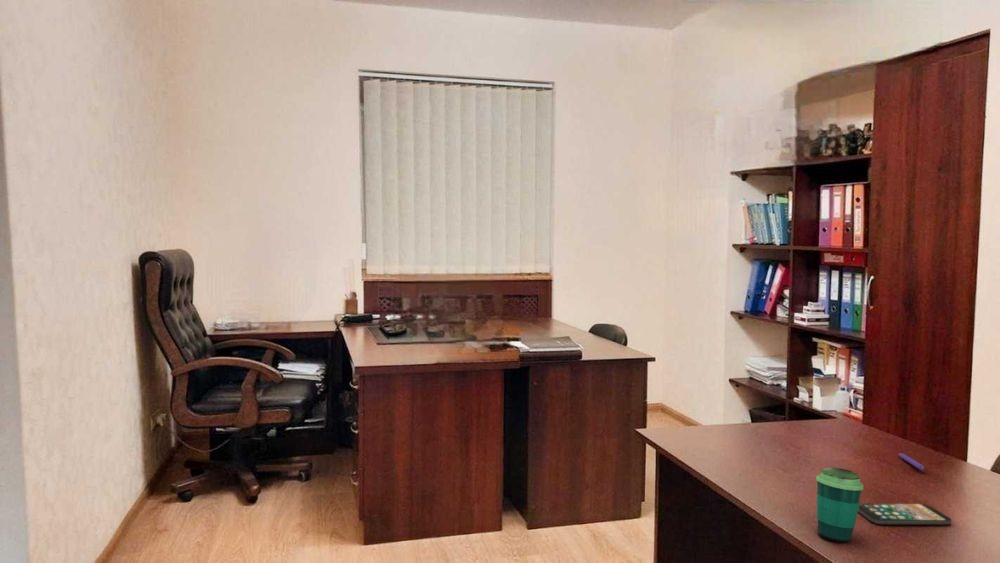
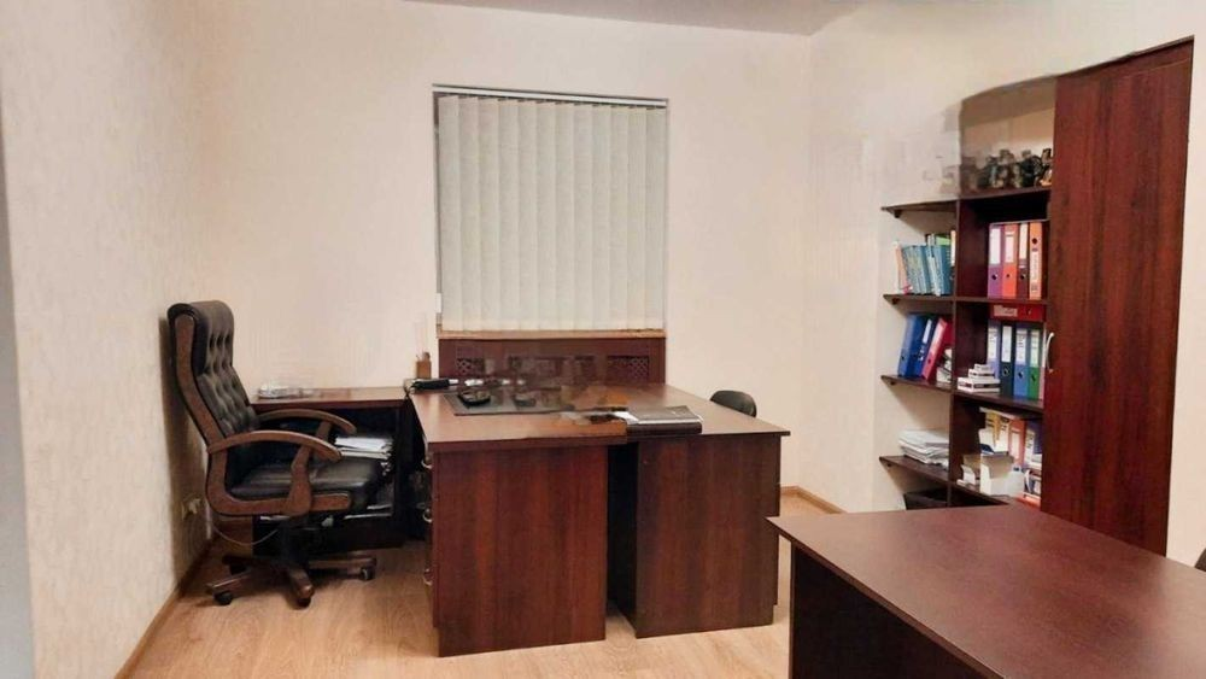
- pen (910, 460)
- cup (838, 504)
- smartphone (901, 513)
